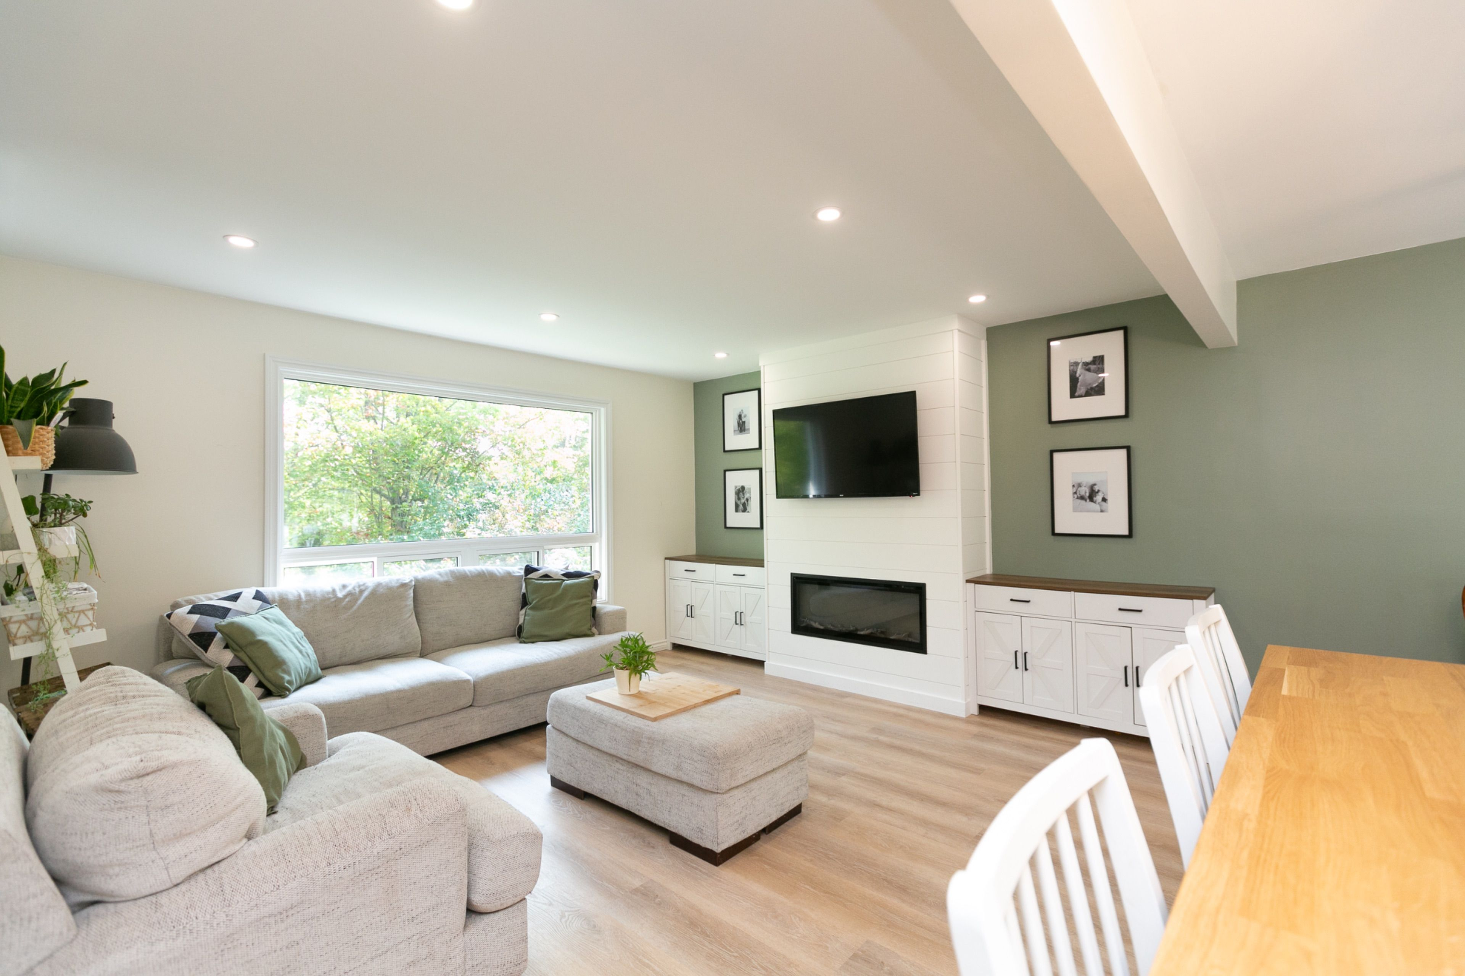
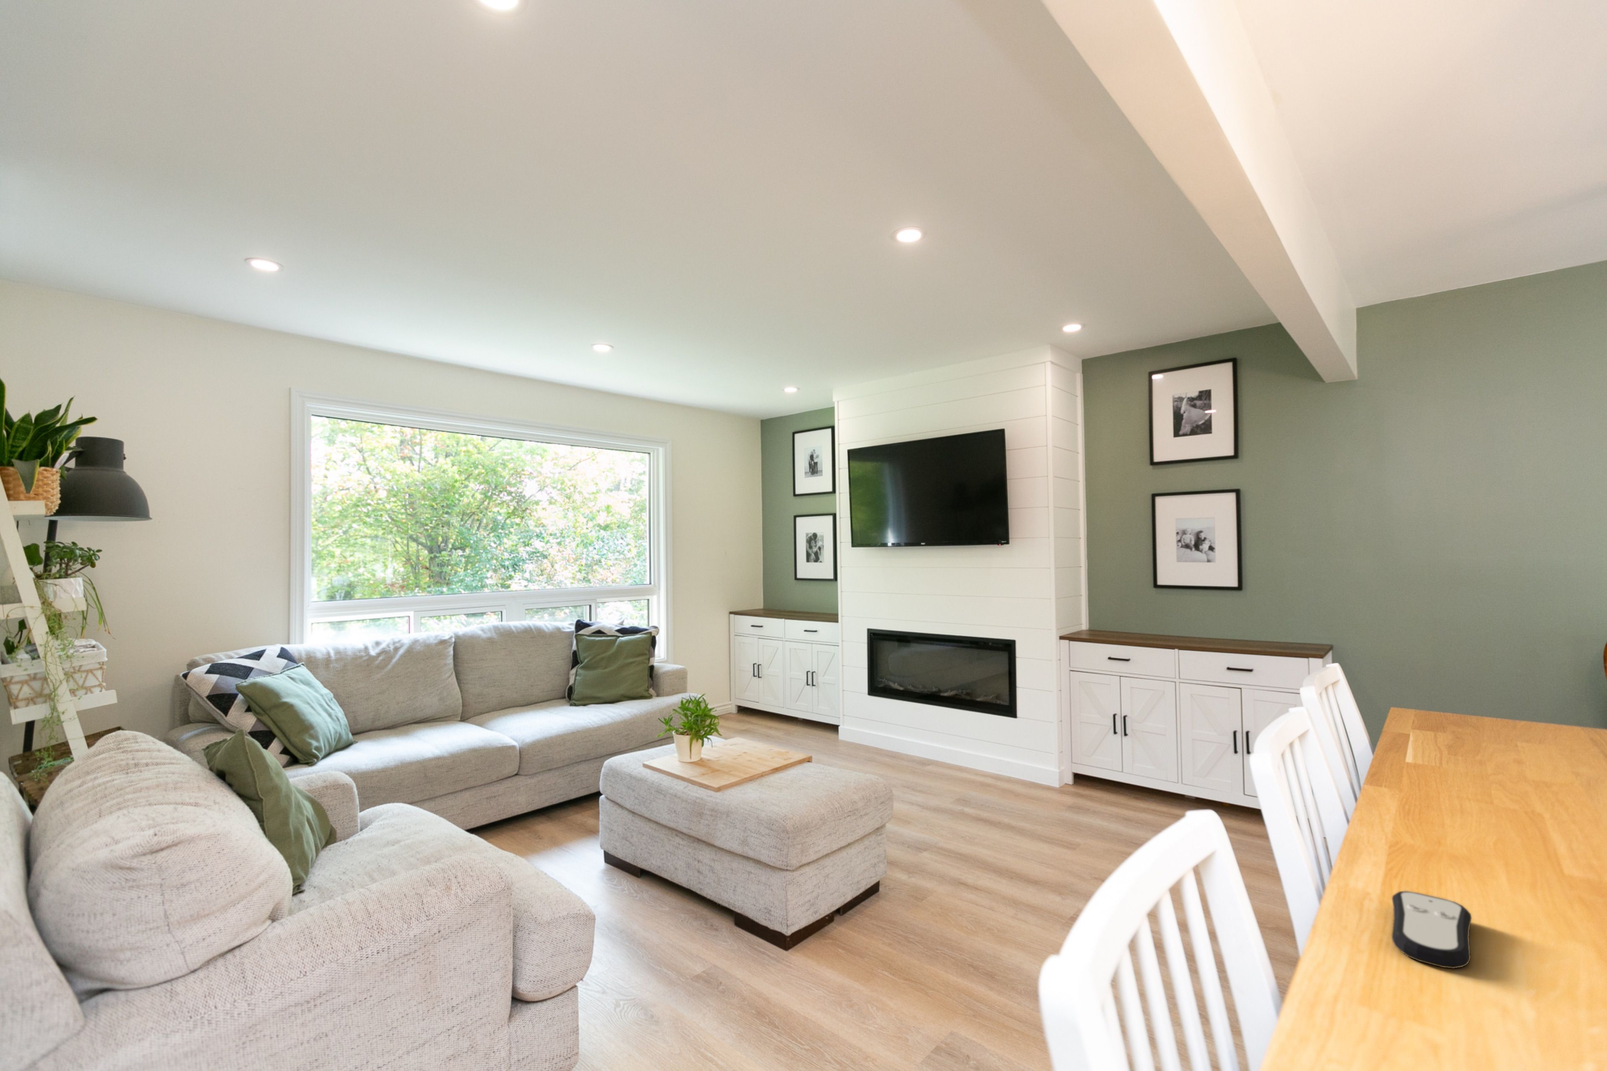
+ remote control (1430, 926)
